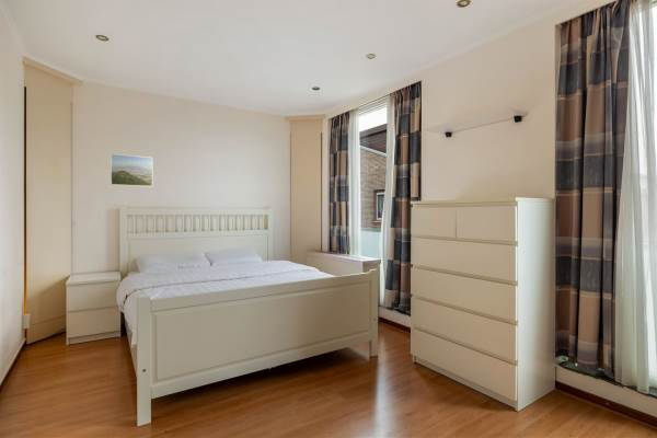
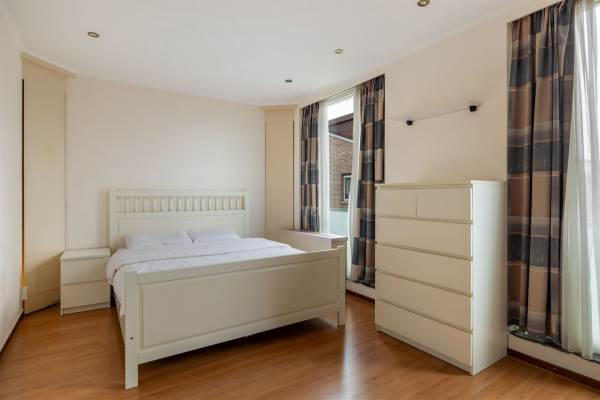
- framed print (131, 171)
